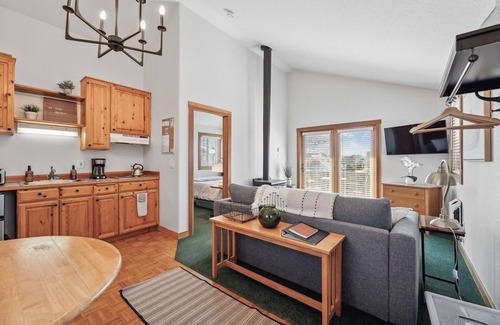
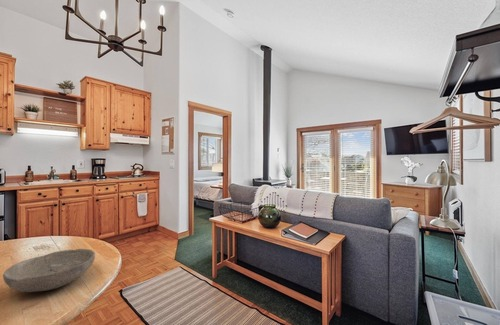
+ bowl (53, 272)
